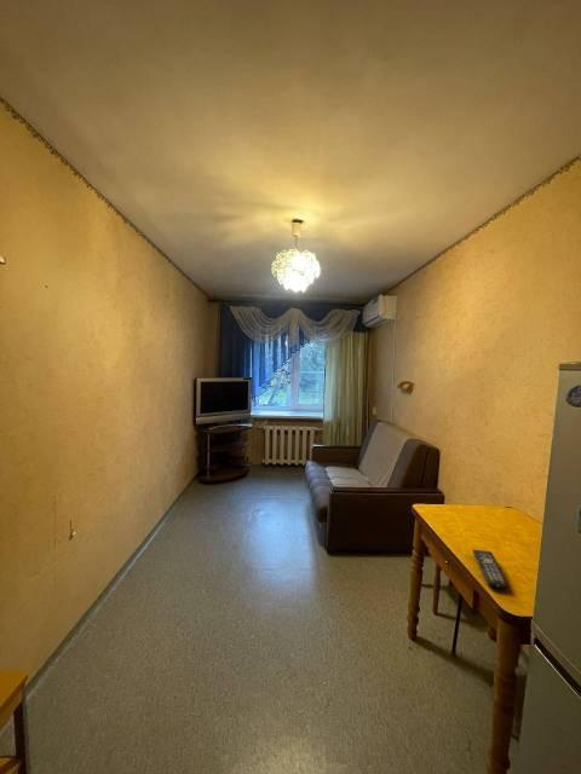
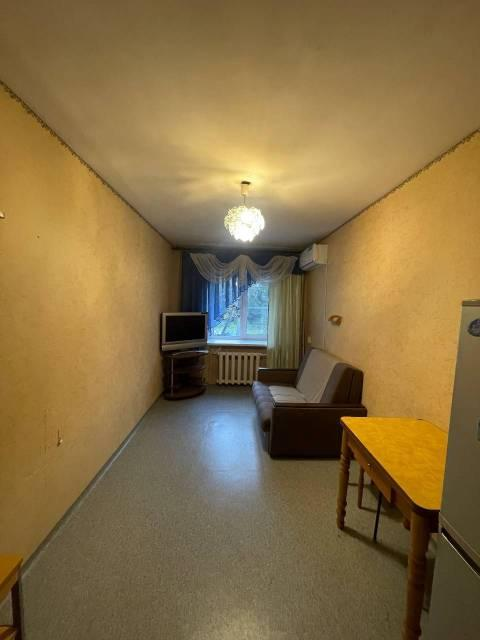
- remote control (488, 566)
